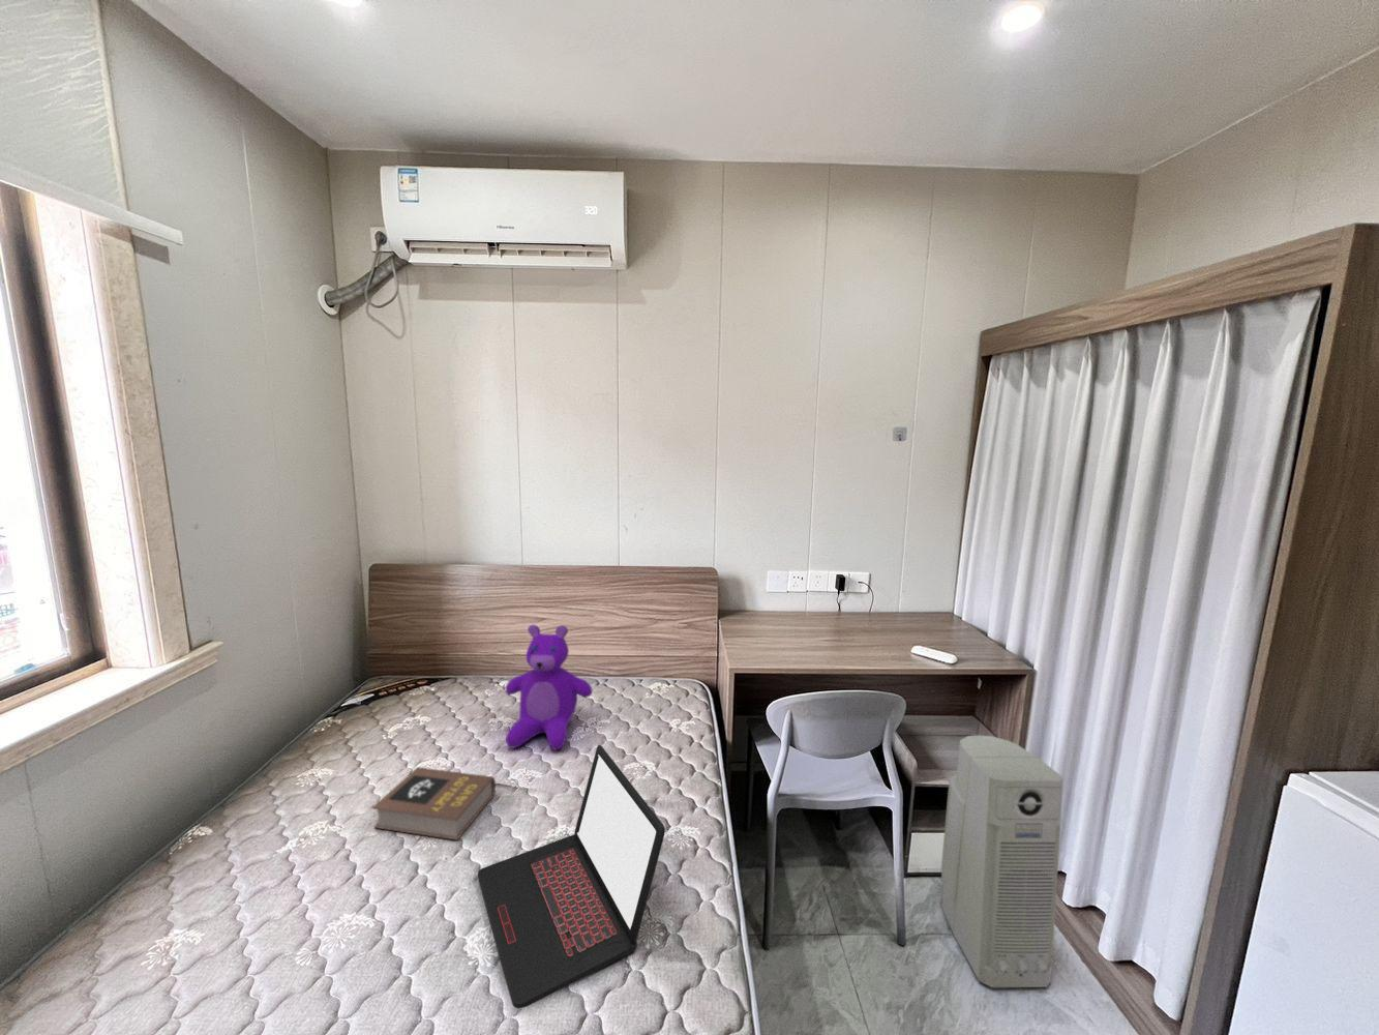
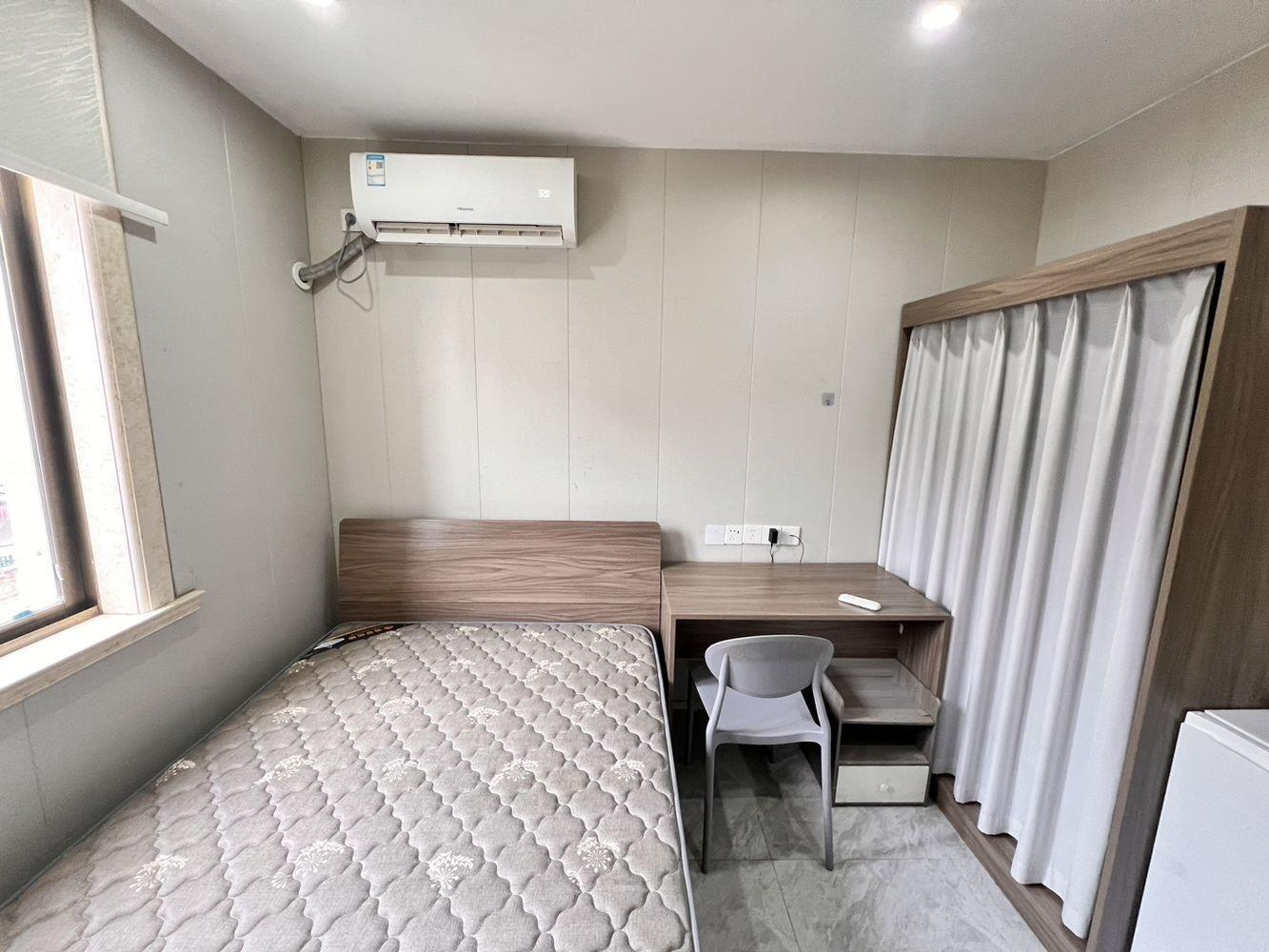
- book (434, 799)
- laptop (564, 852)
- teddy bear (543, 682)
- air purifier (995, 849)
